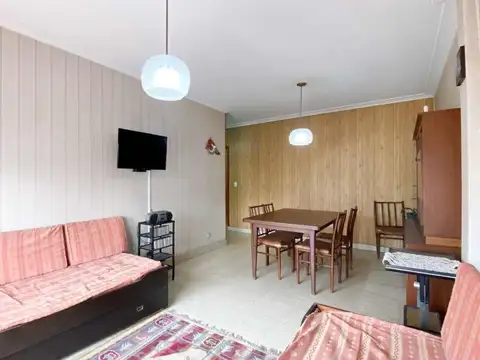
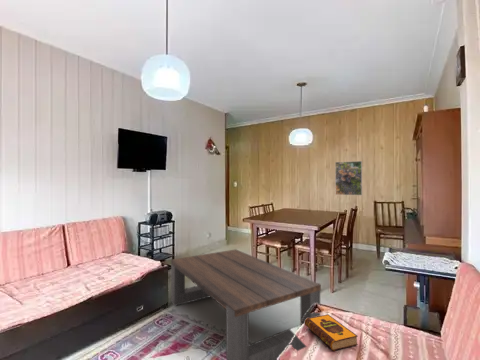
+ hardback book (329, 331)
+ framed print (348, 178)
+ coffee table (235, 294)
